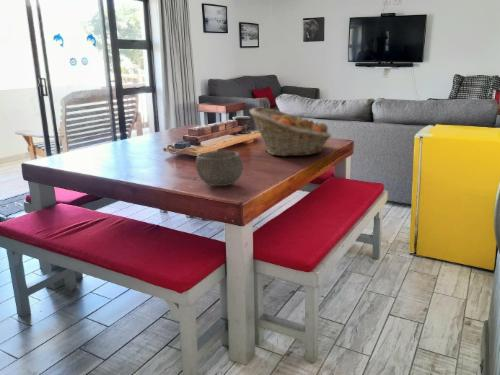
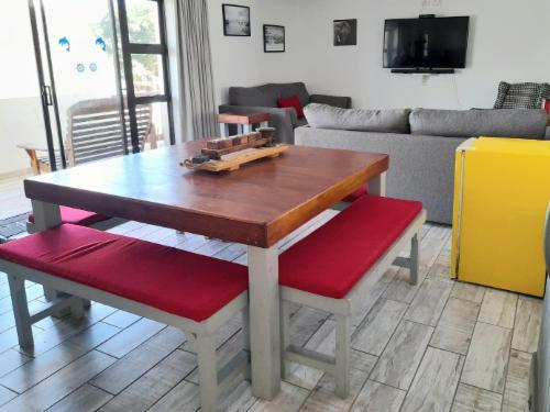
- bowl (219, 169)
- fruit basket (290, 129)
